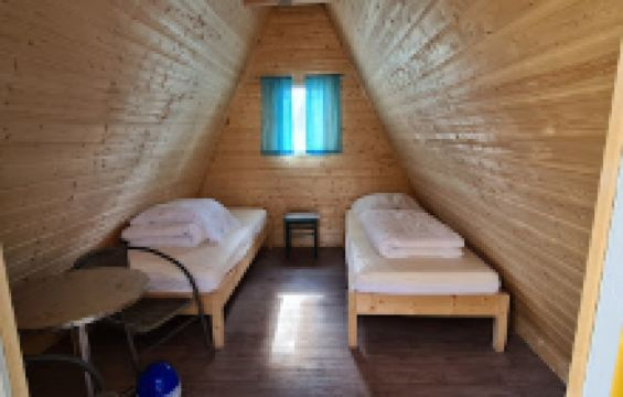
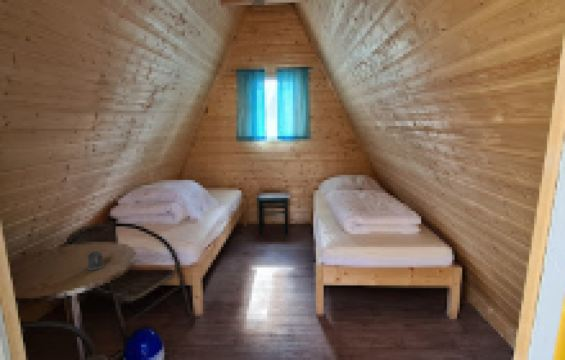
+ mug (95, 260)
